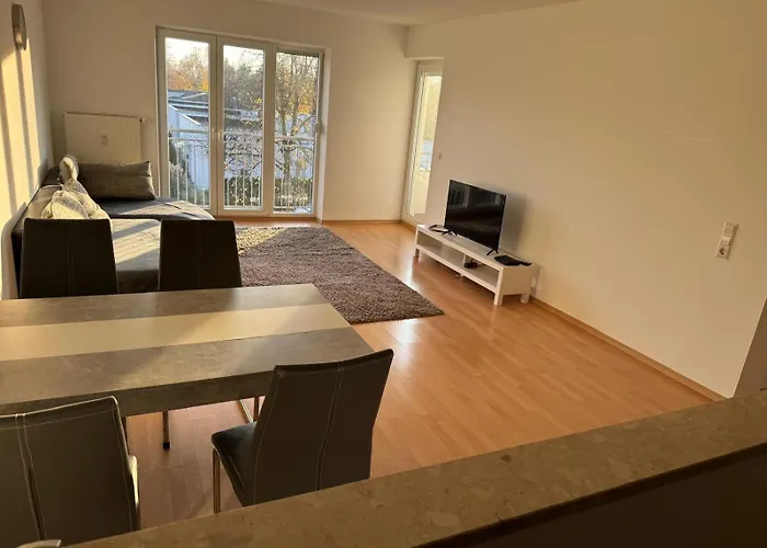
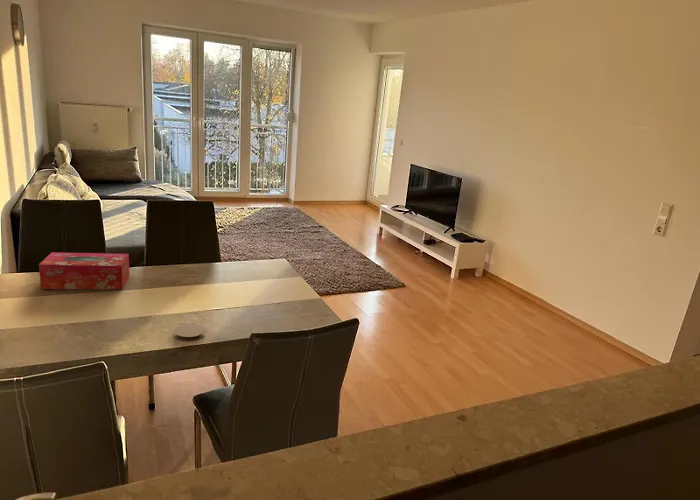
+ coaster (189, 331)
+ tissue box (86, 270)
